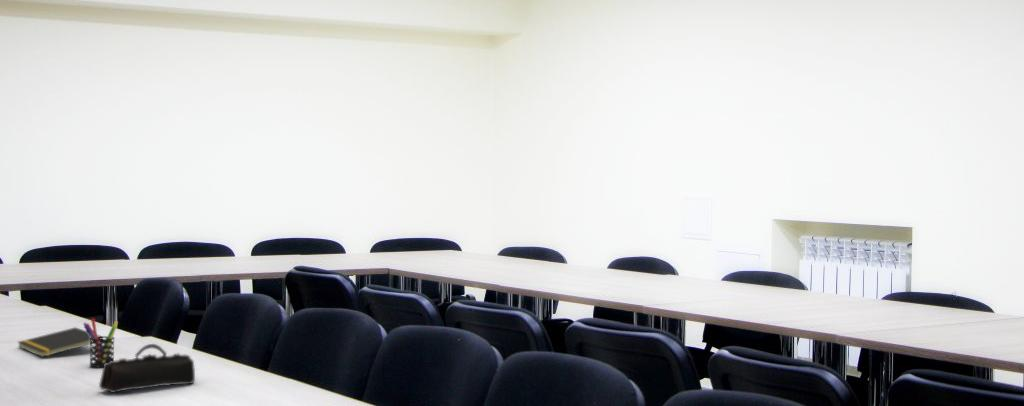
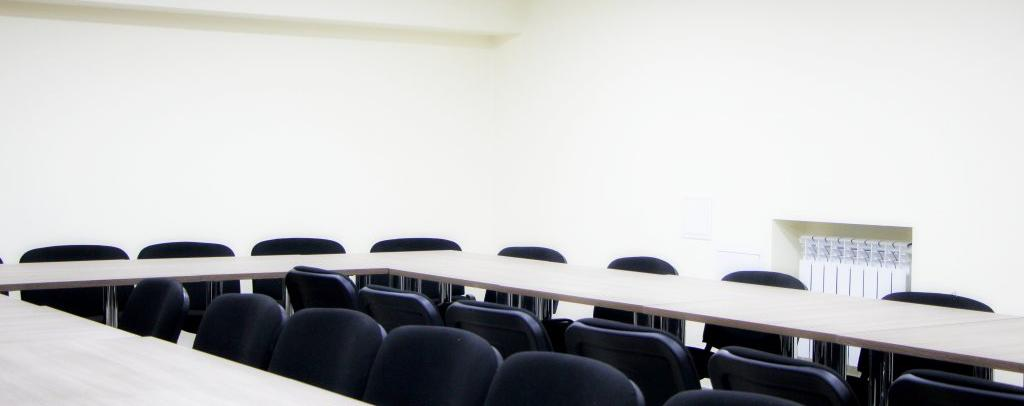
- notepad (59, 341)
- pencil case (148, 365)
- pen holder (102, 341)
